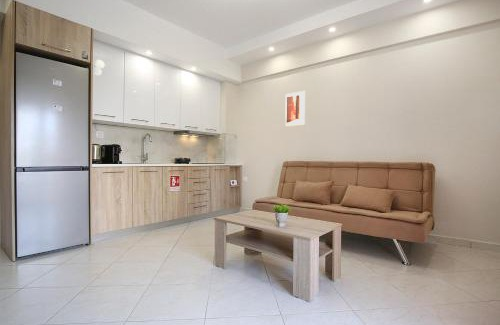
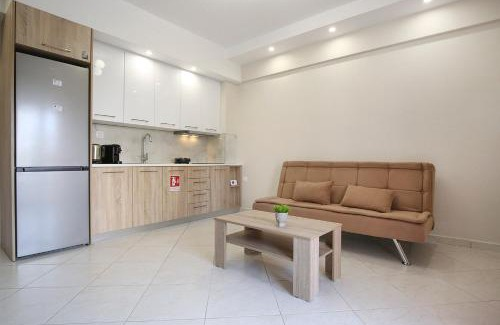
- wall art (294, 109)
